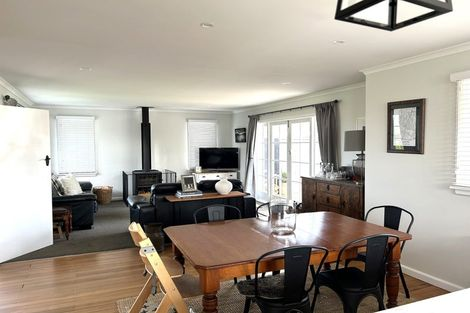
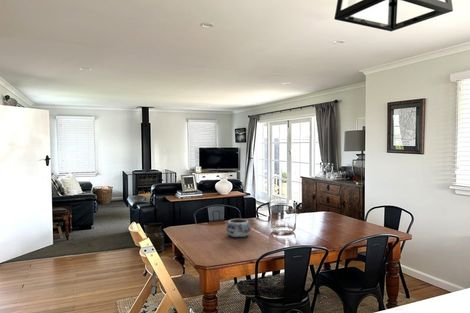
+ decorative bowl (238, 227)
